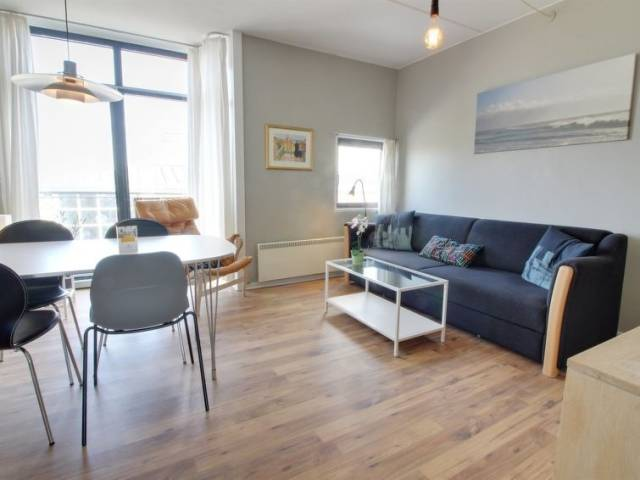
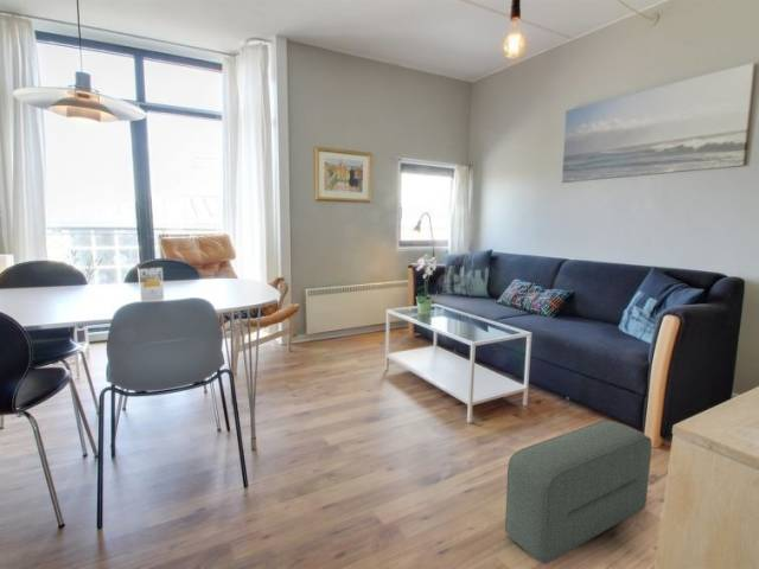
+ pouf (581, 481)
